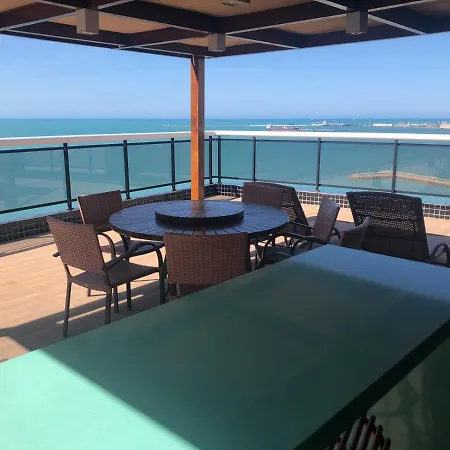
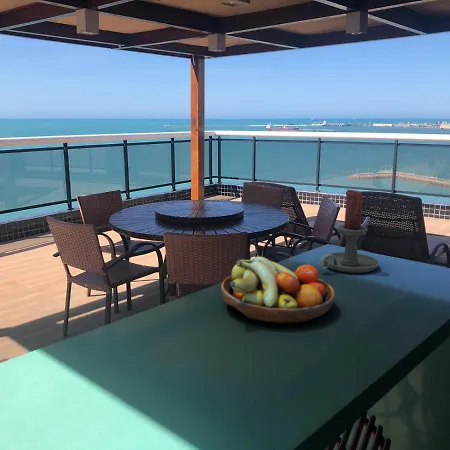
+ fruit bowl (277, 283)
+ candle holder (346, 229)
